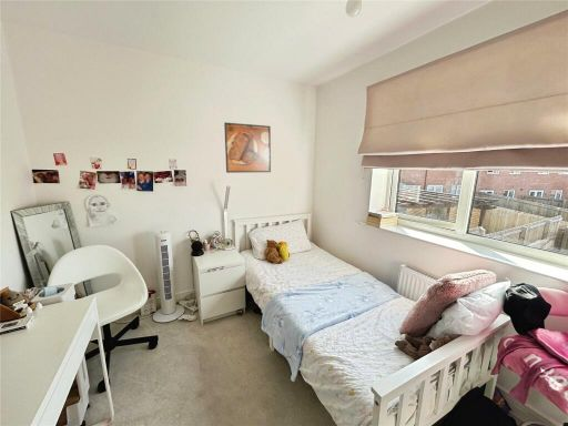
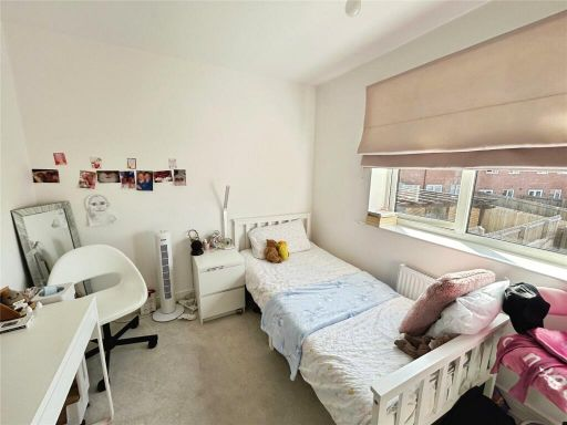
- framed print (248, 149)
